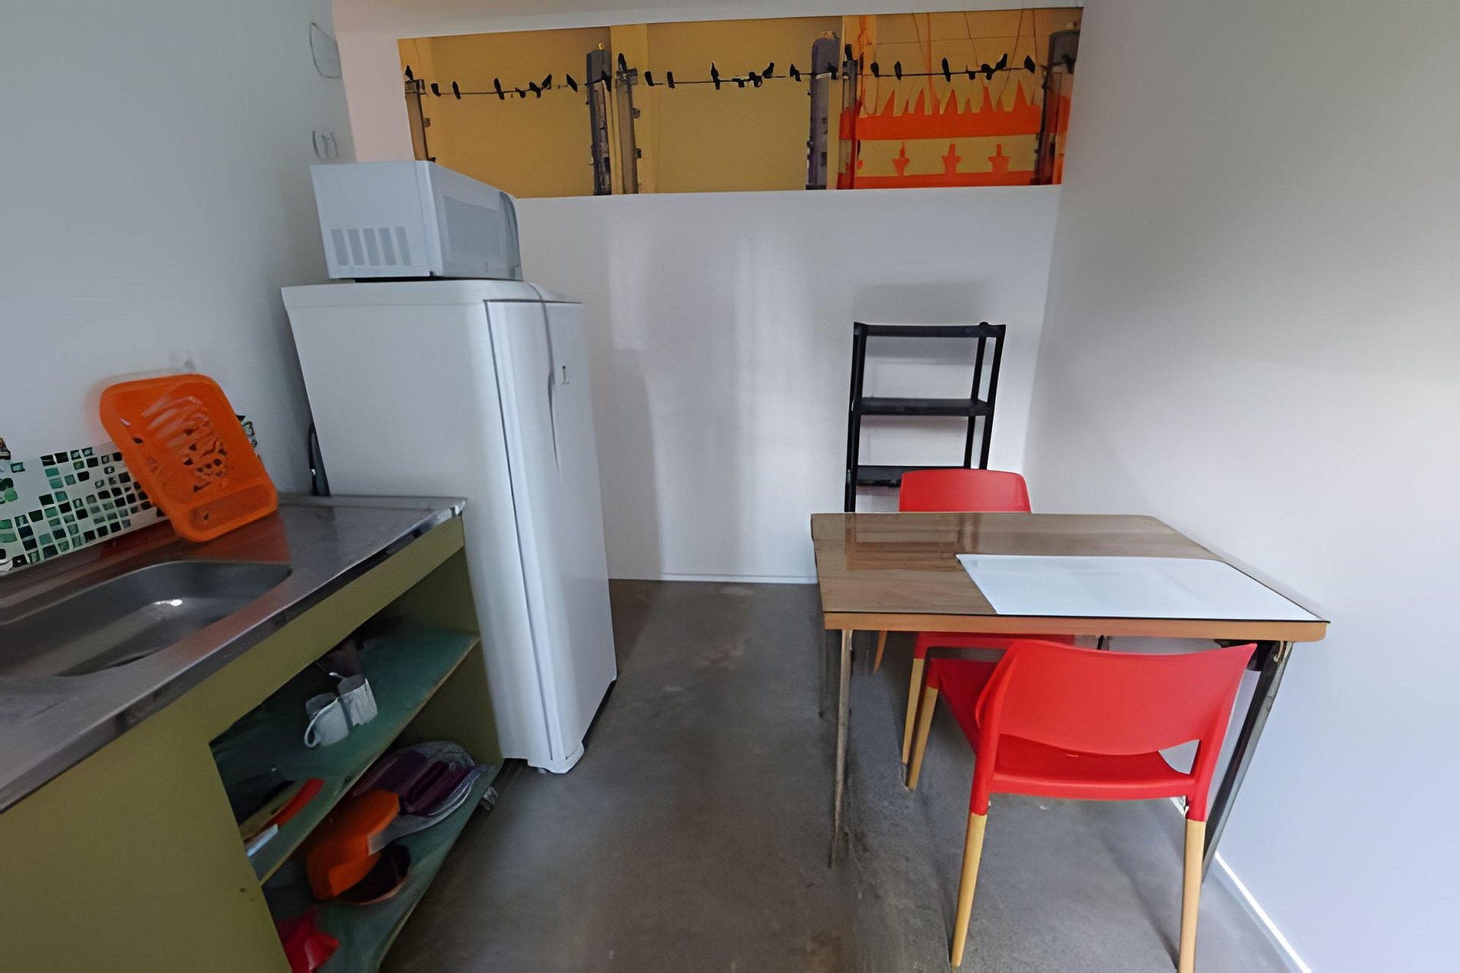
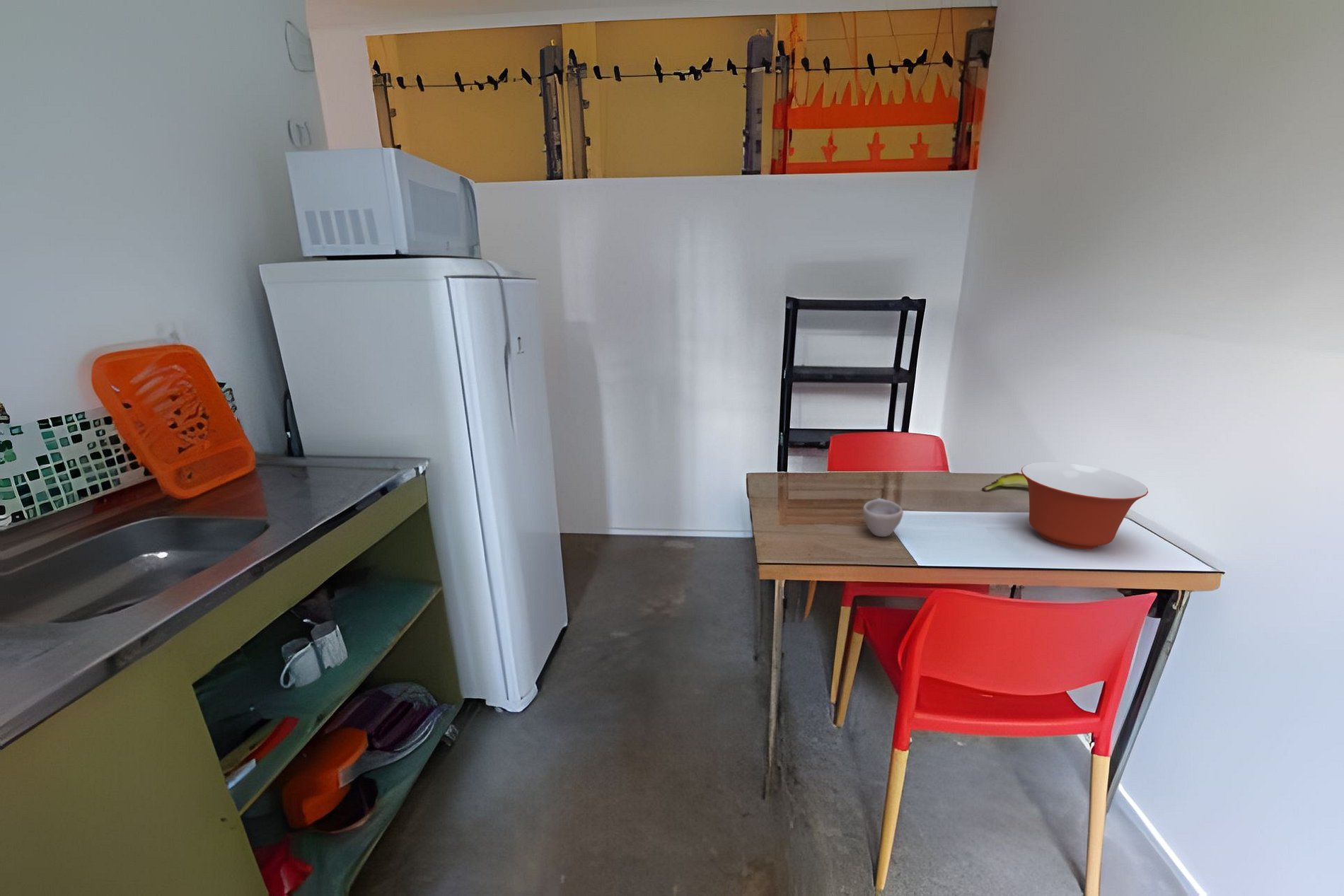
+ banana (1024, 487)
+ mixing bowl (1074, 508)
+ cup (879, 517)
